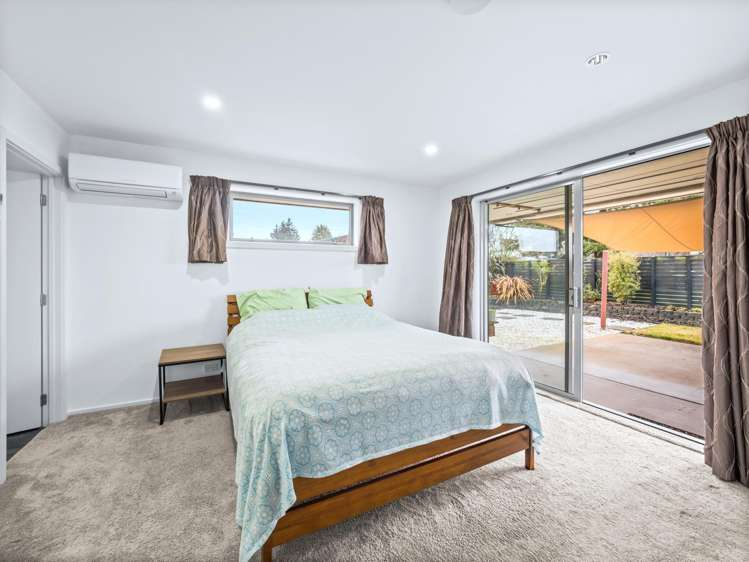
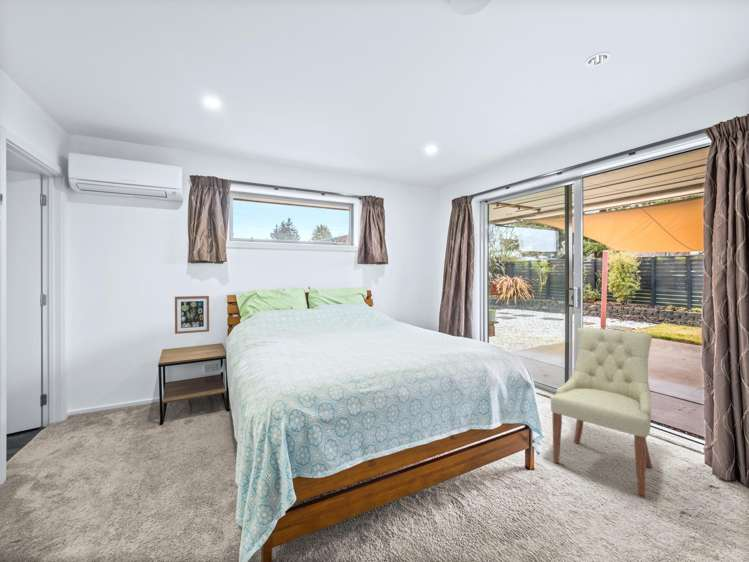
+ wall art (192, 314)
+ chair (604, 398)
